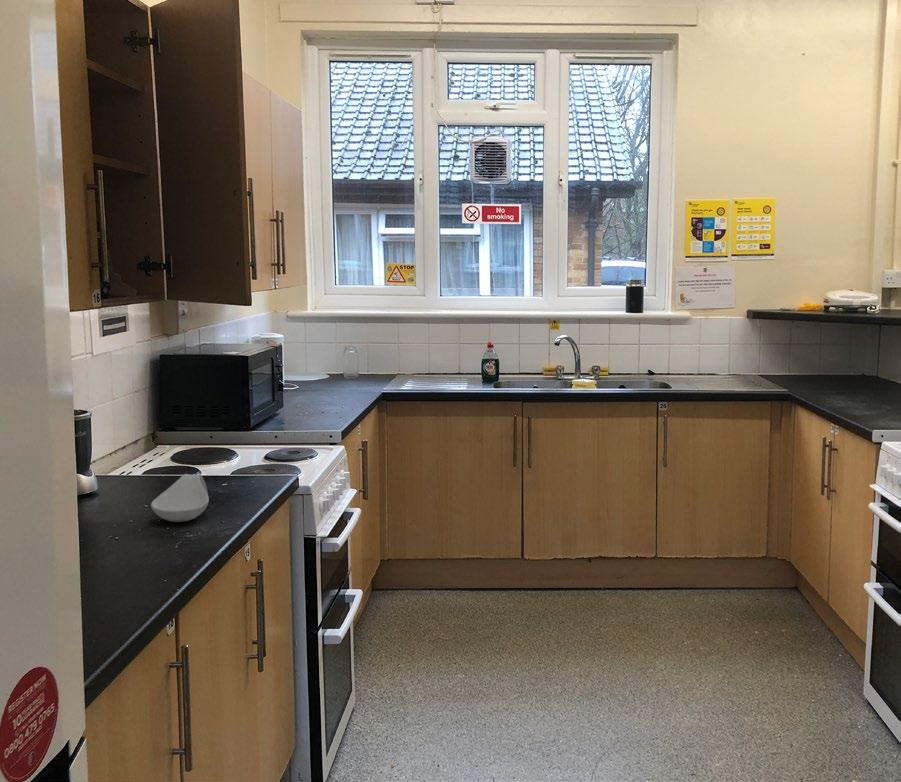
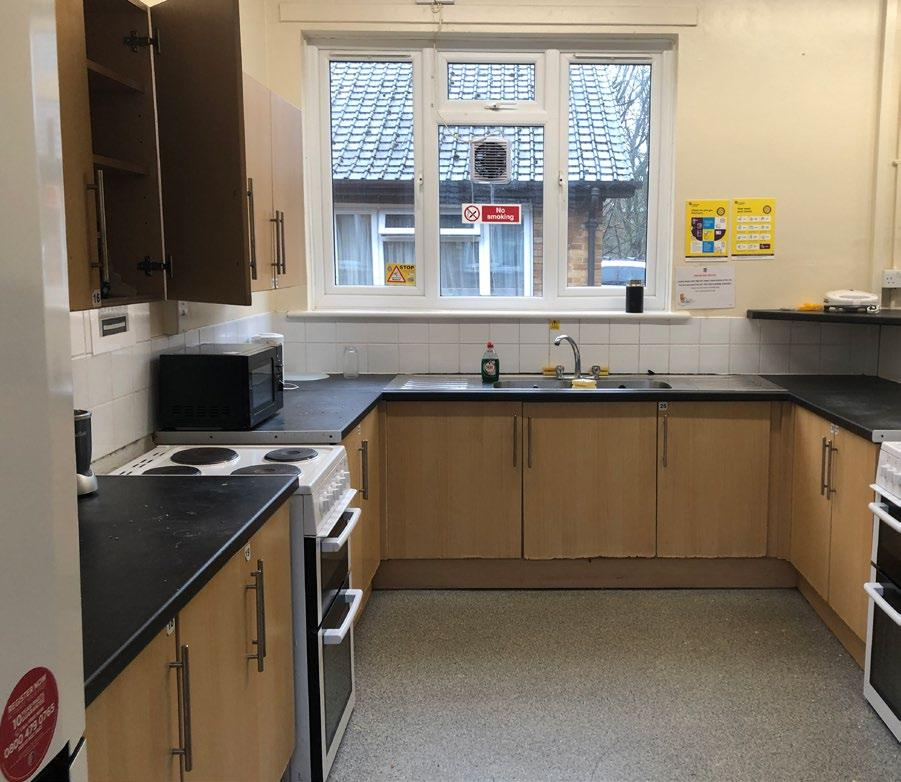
- spoon rest (185, 495)
